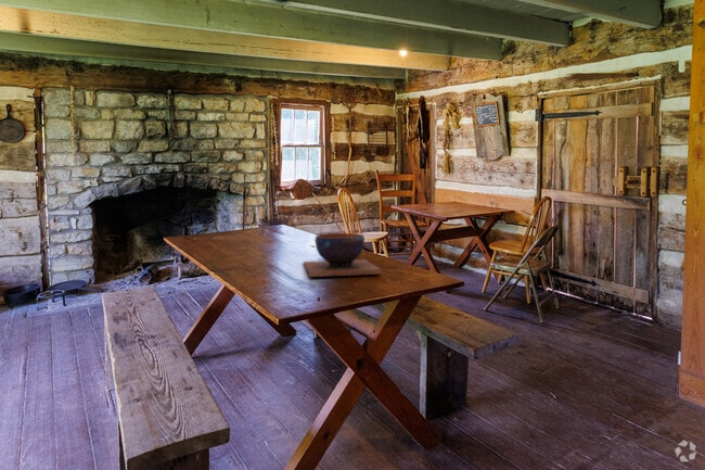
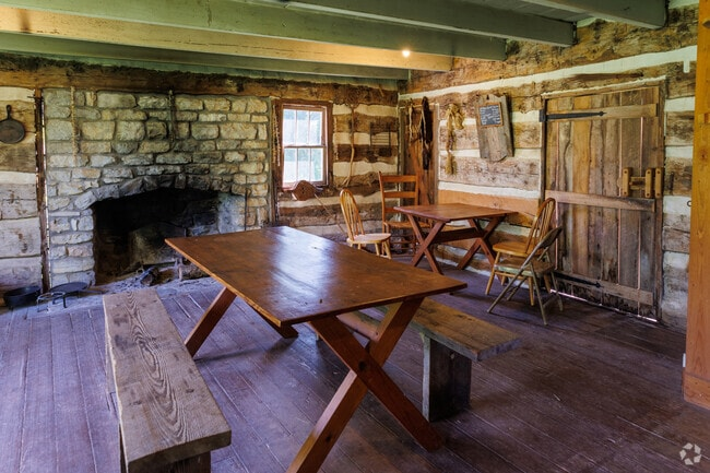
- decorative bowl (339, 252)
